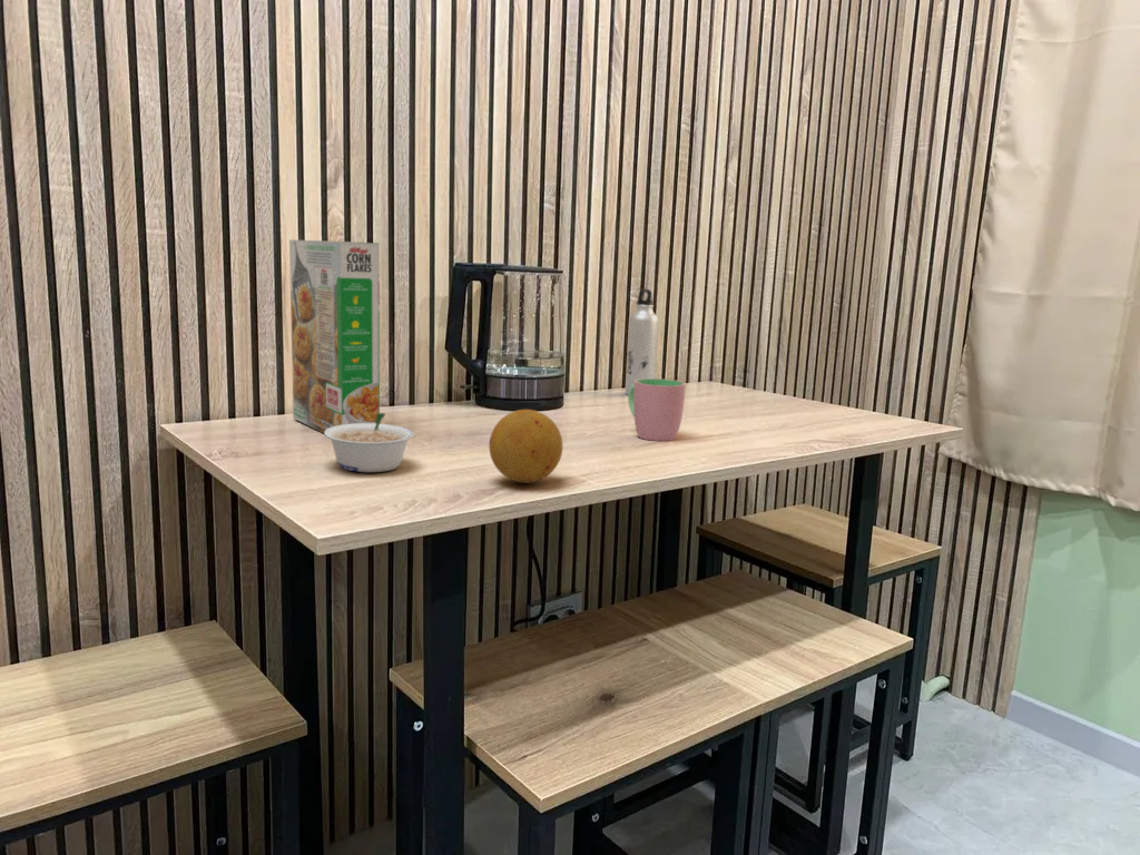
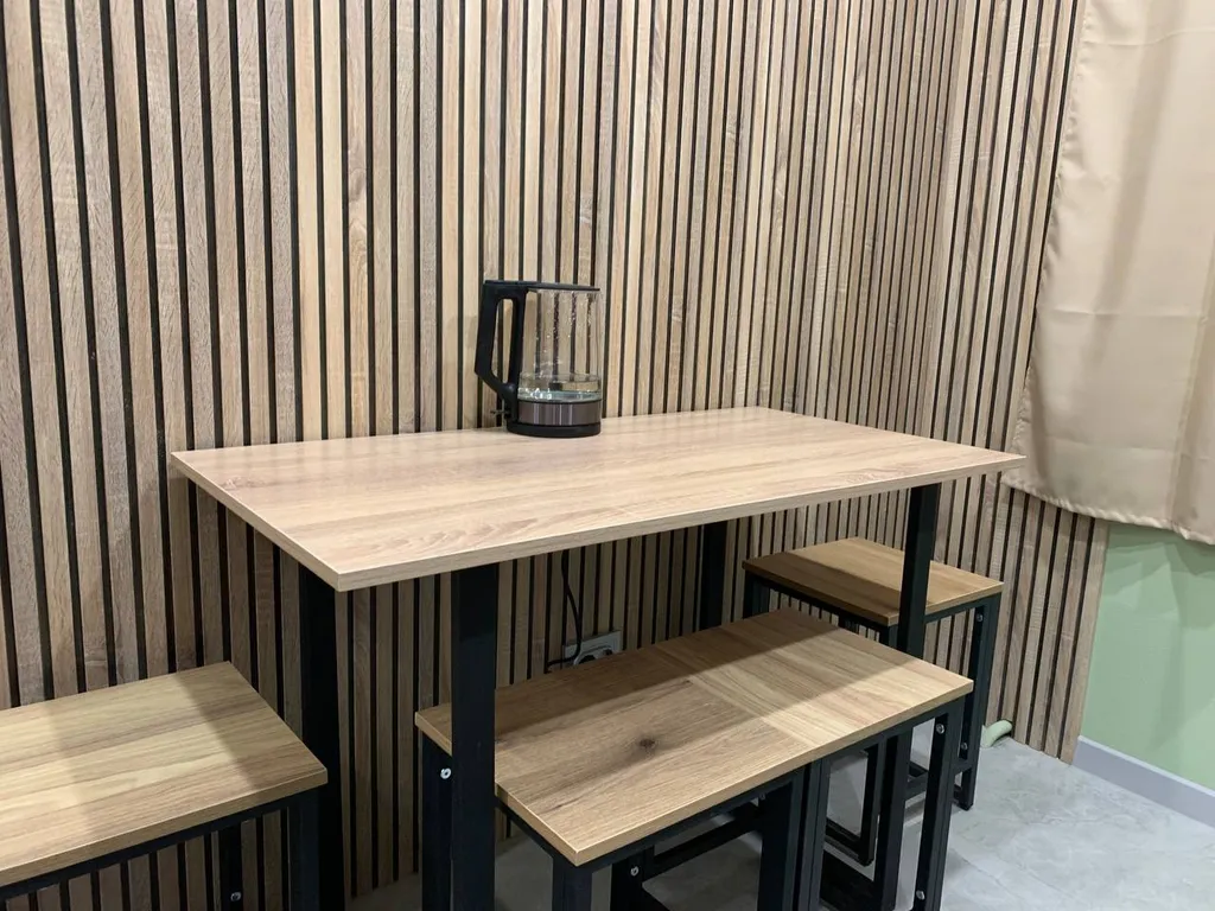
- fruit (525, 445)
- legume (367, 444)
- water bottle (642, 342)
- cereal box (333, 336)
- cup (652, 407)
